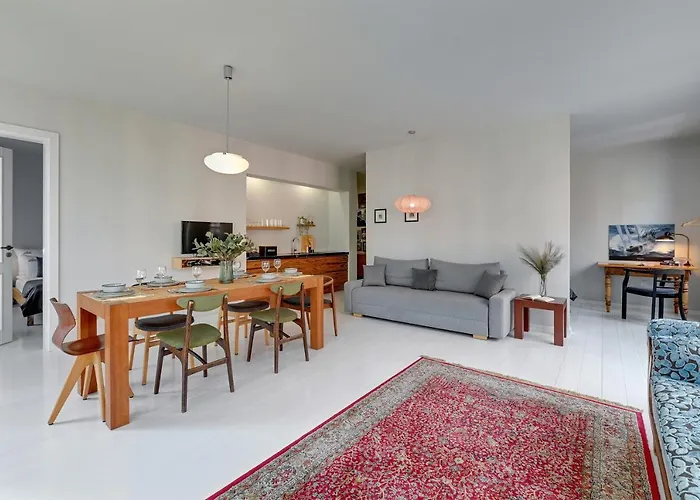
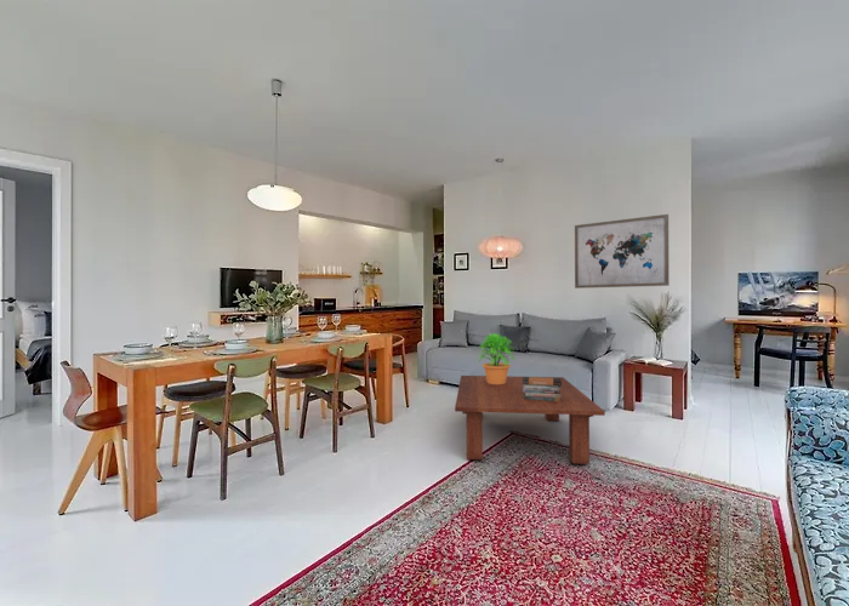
+ wall art (619, 253)
+ potted plant (496, 358)
+ book stack (541, 388)
+ coffee table (518, 412)
